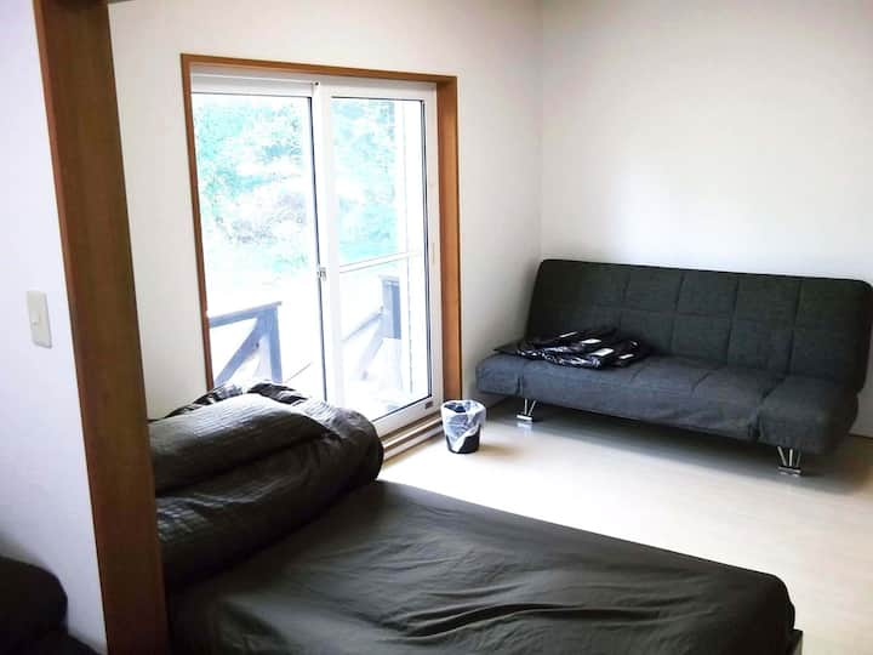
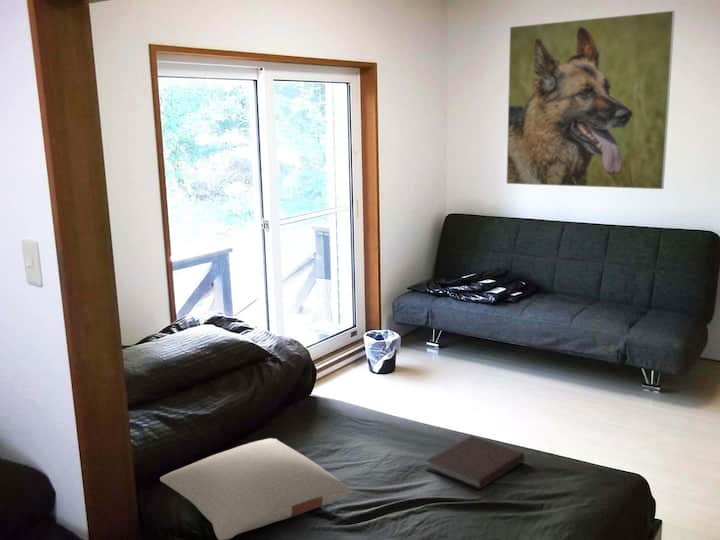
+ notebook (475, 461)
+ pillow (252, 484)
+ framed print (583, 104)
